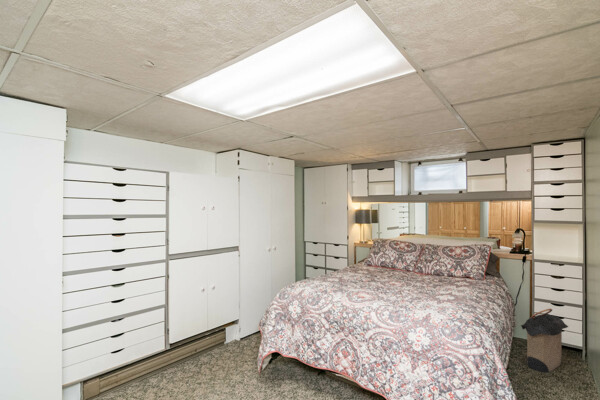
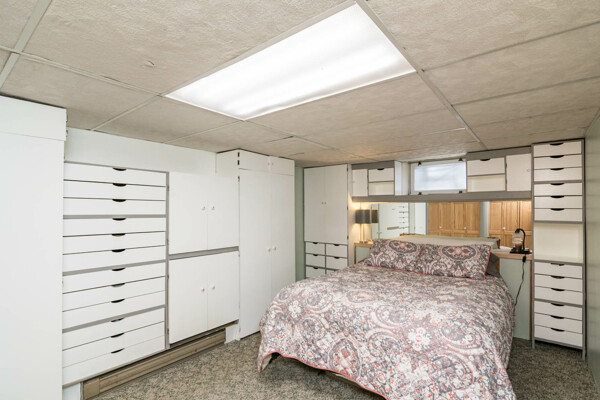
- laundry hamper (543, 334)
